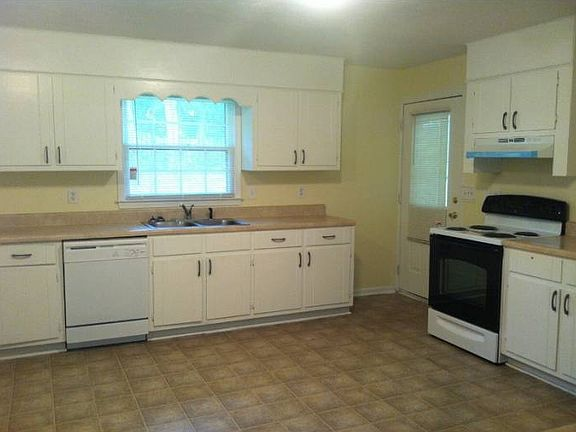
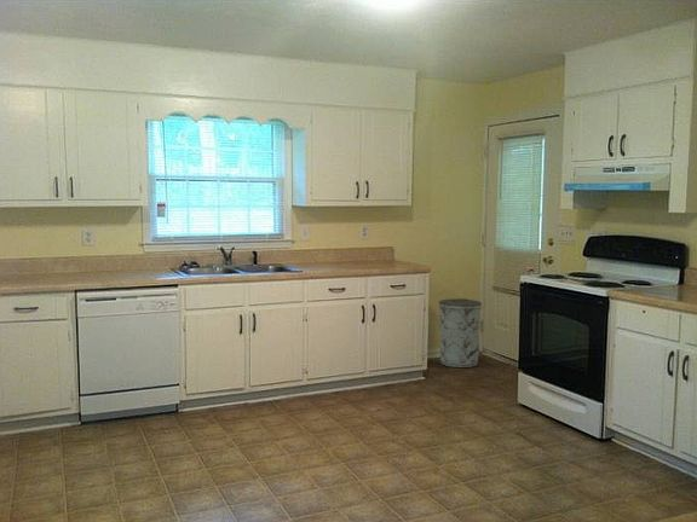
+ trash can (459, 330)
